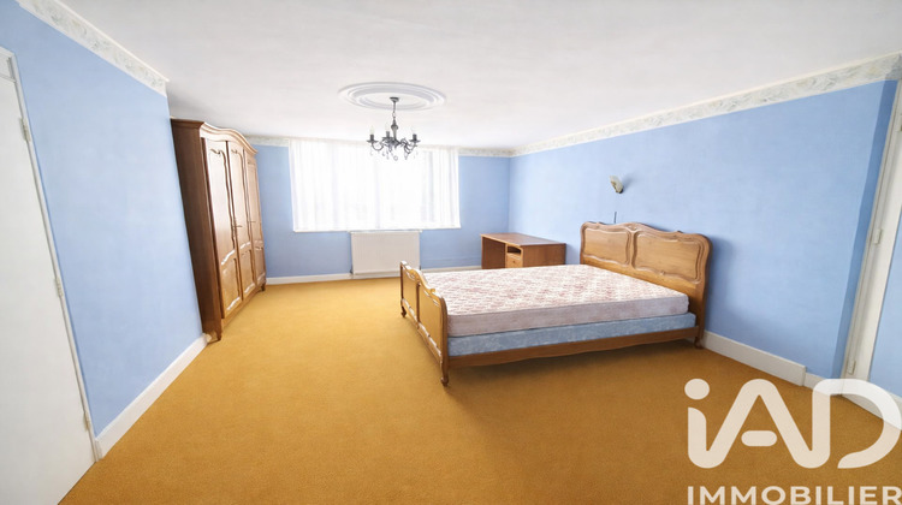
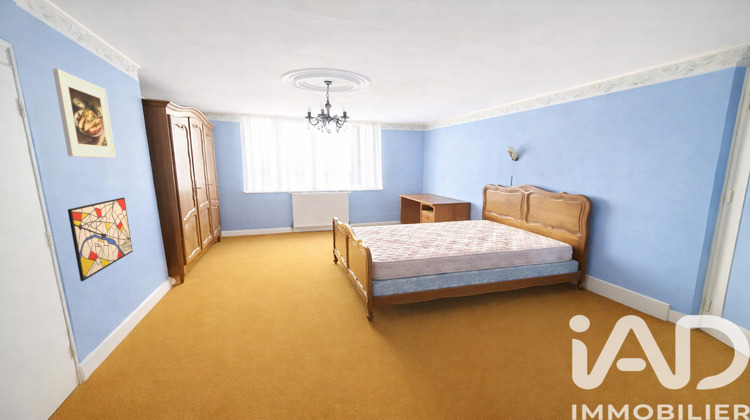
+ wall art (105, 233)
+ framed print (88, 119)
